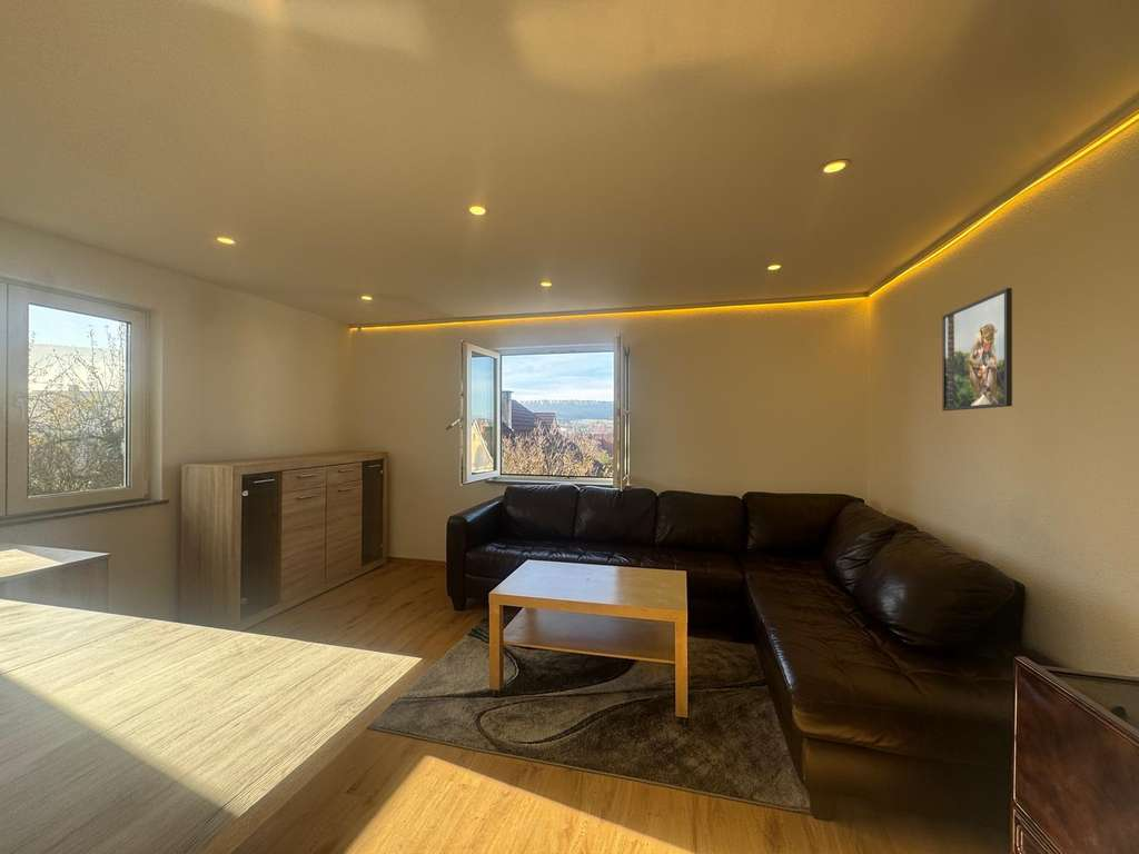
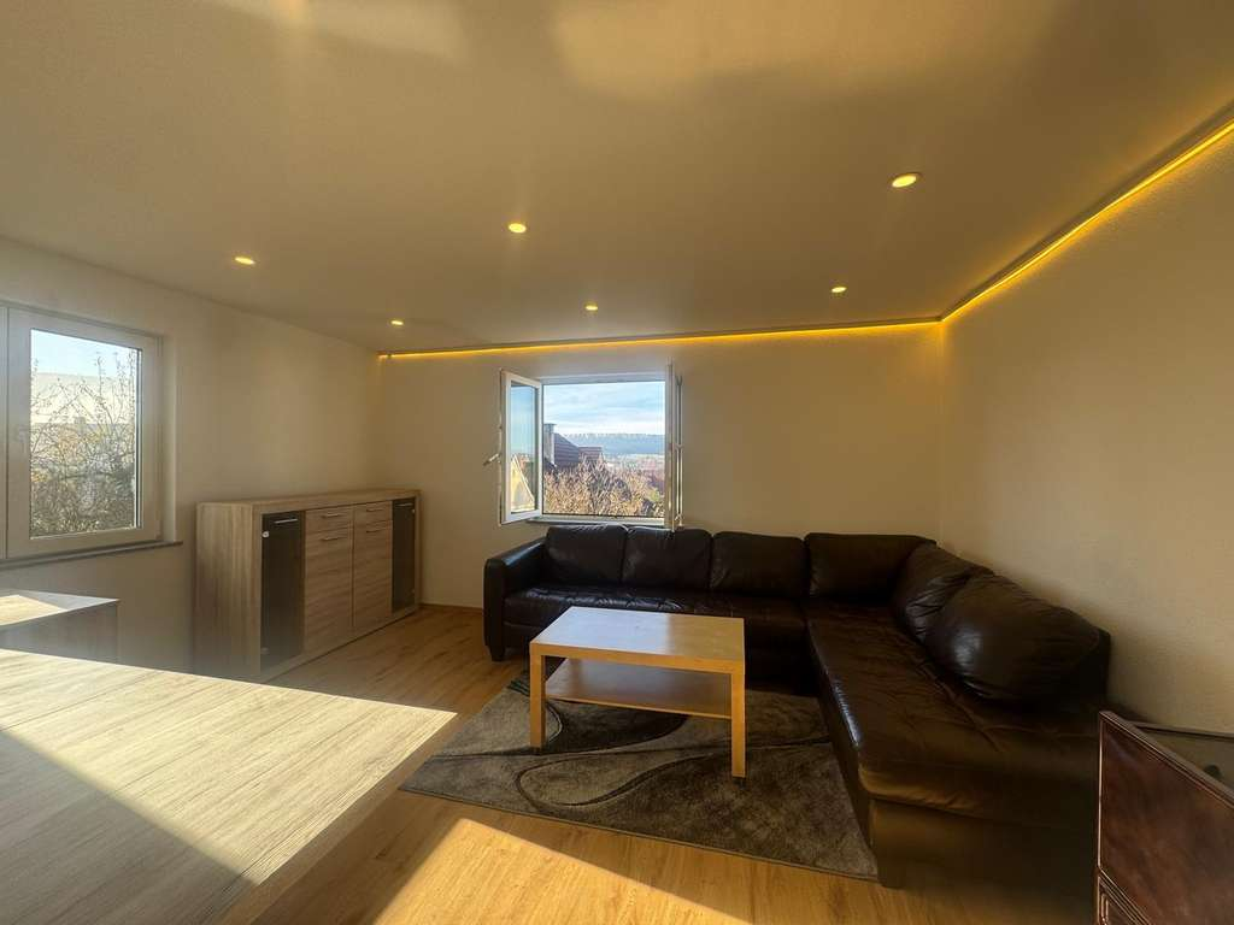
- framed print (973, 356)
